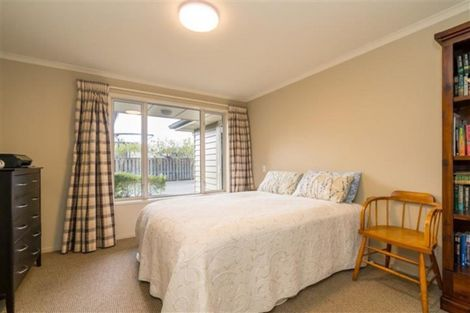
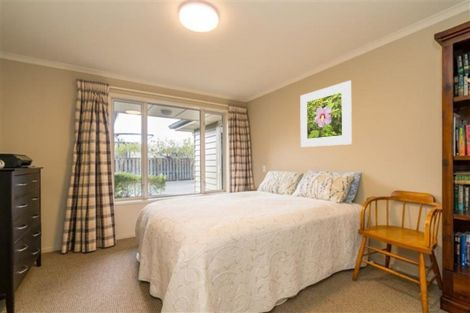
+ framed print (323, 117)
